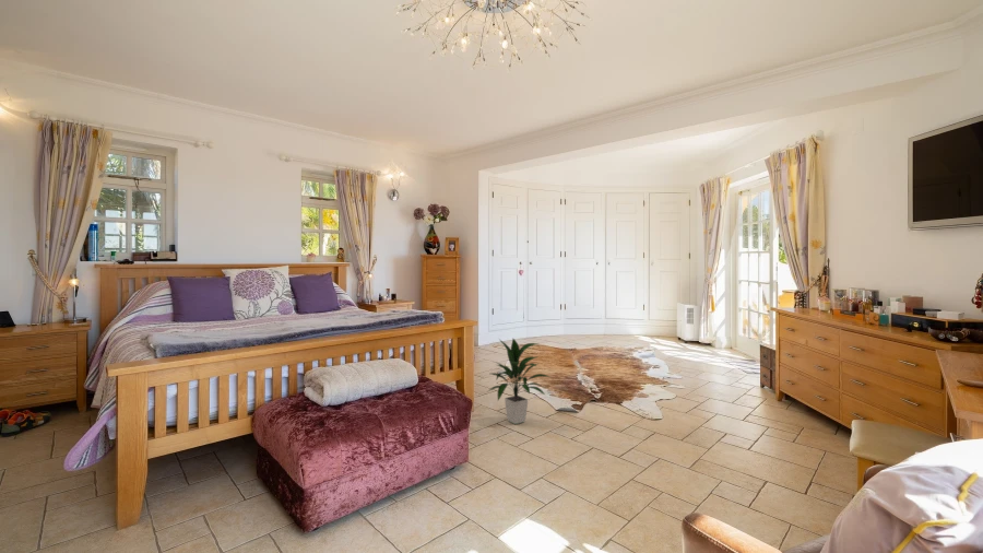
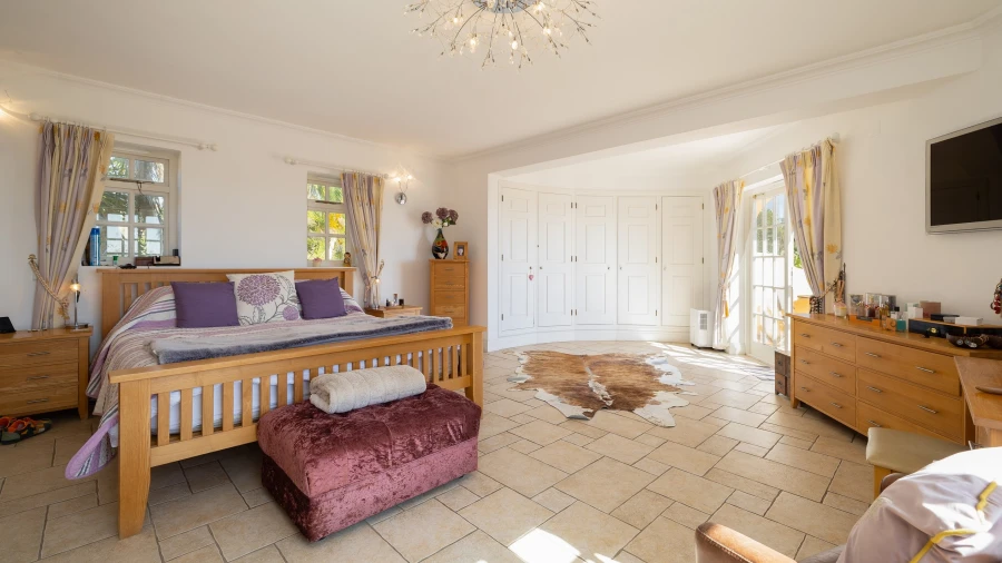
- indoor plant (516, 378)
